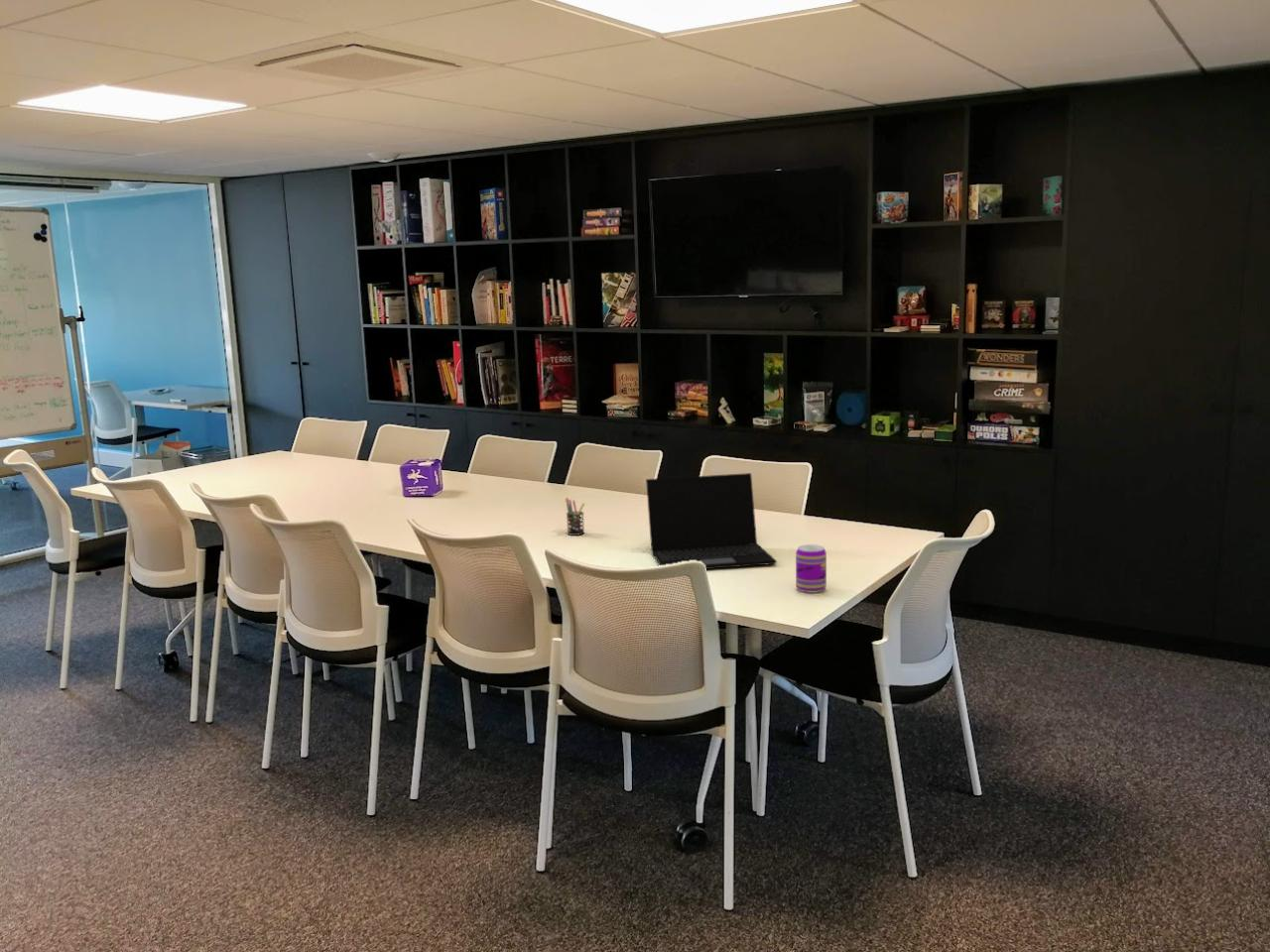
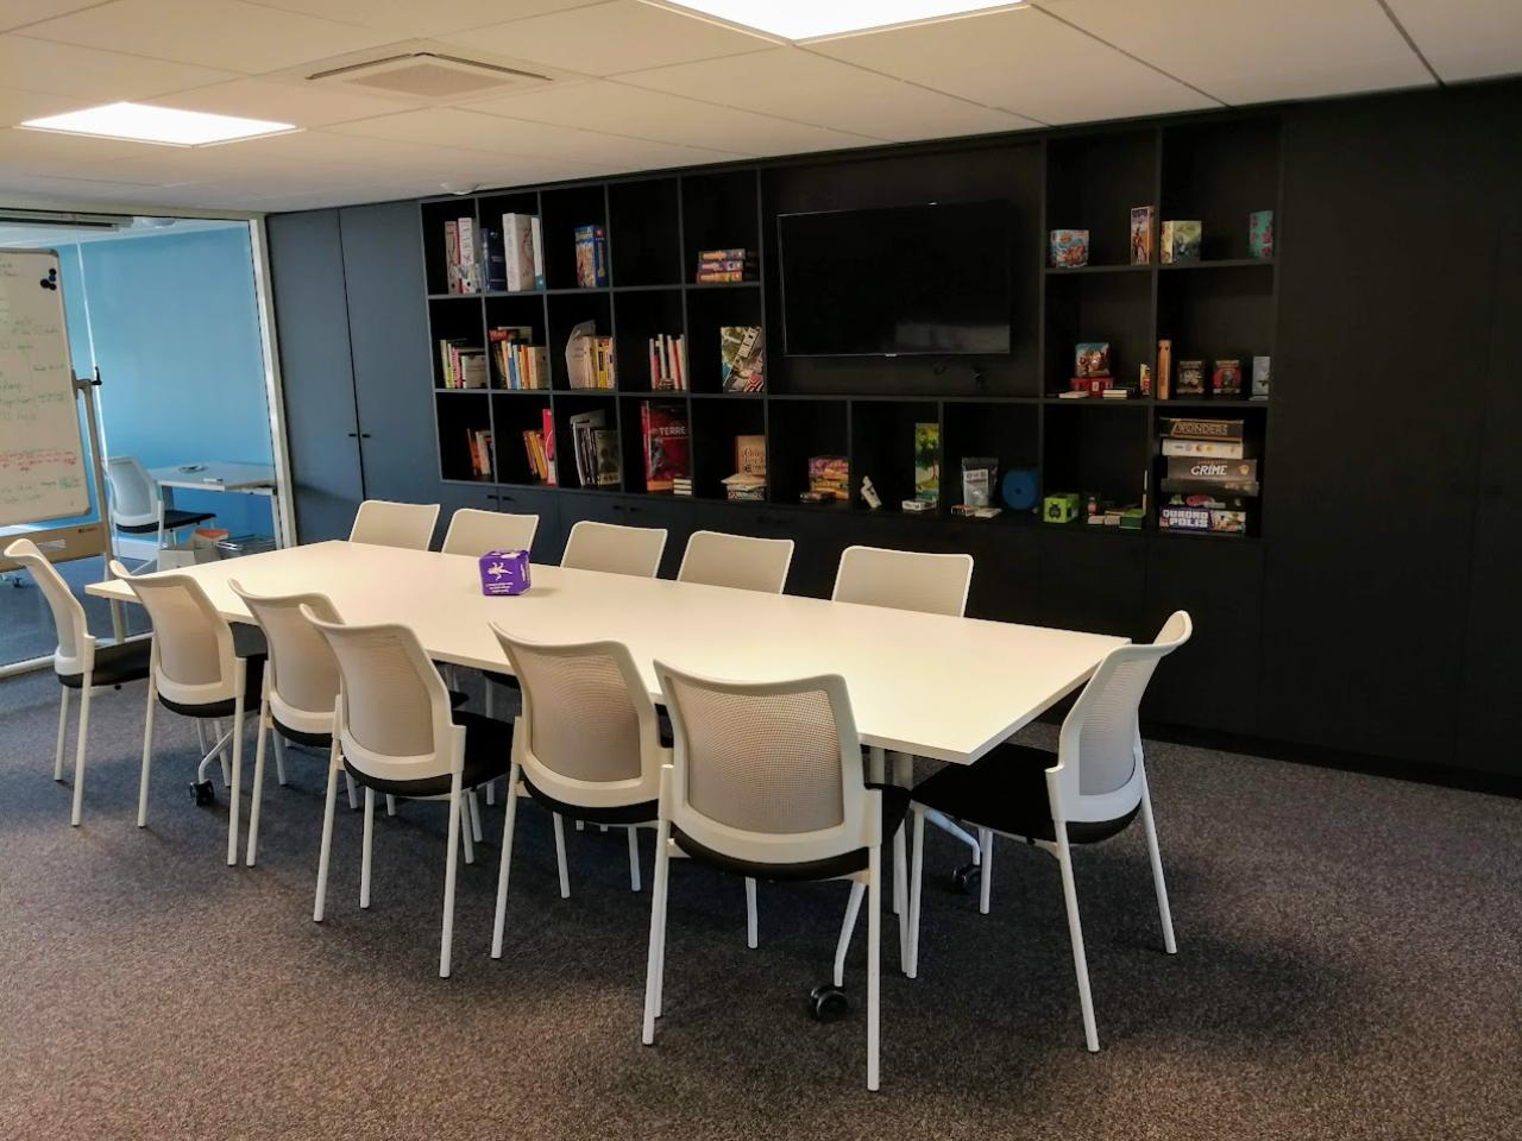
- beverage can (811, 568)
- pen holder (572, 516)
- laptop (708, 520)
